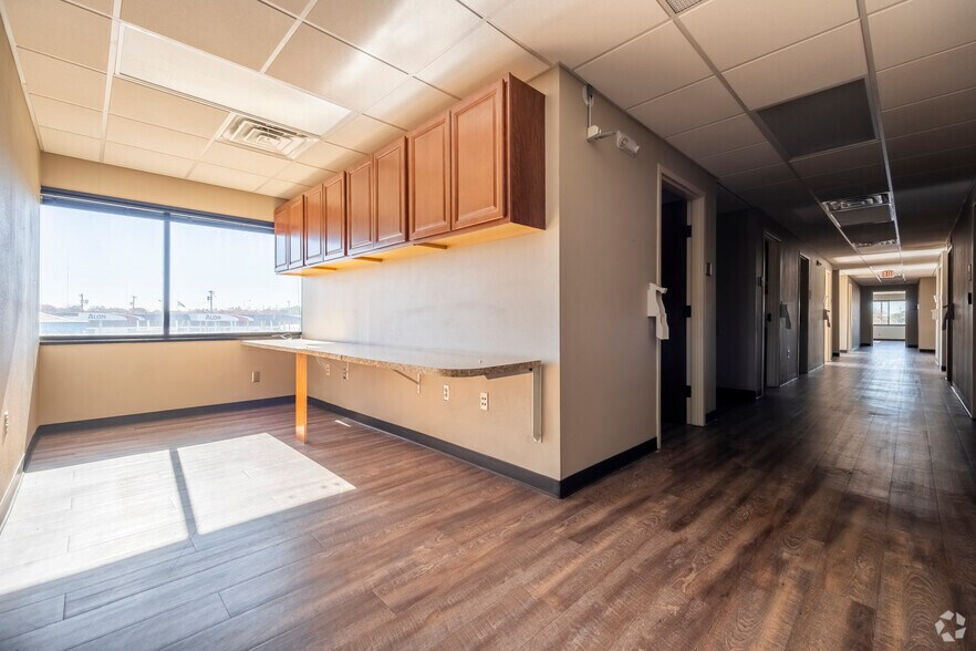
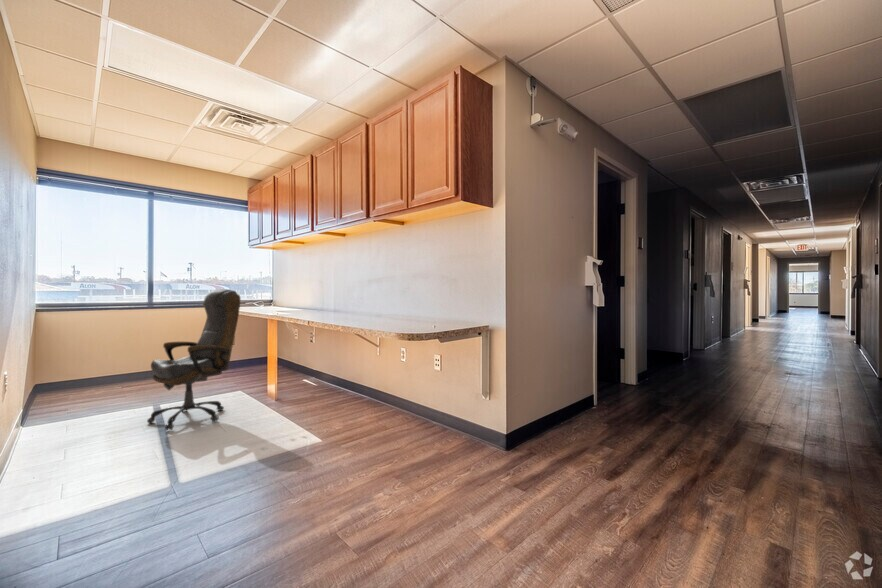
+ office chair (196, 353)
